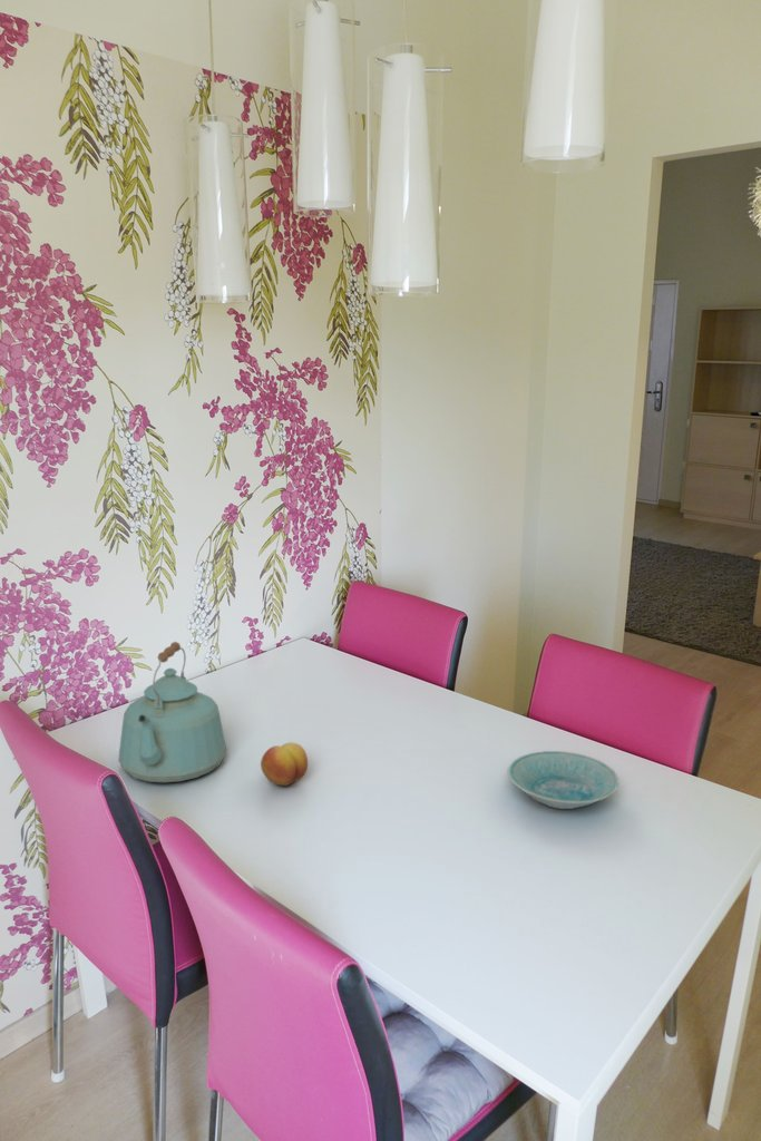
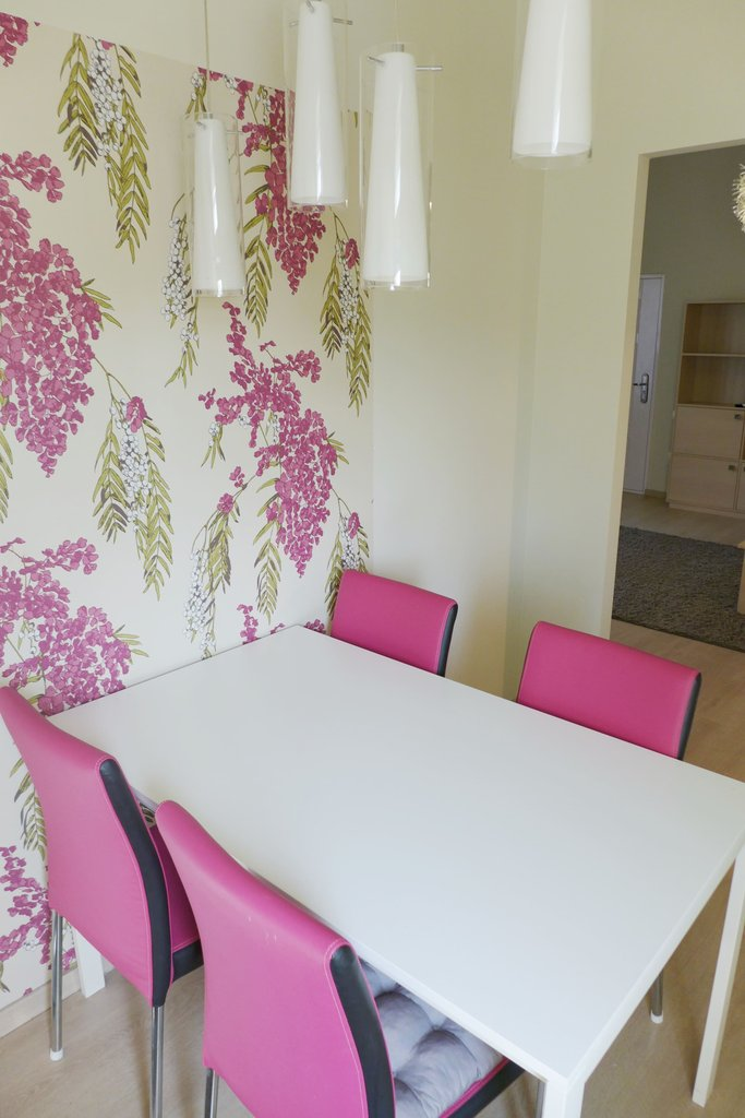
- fruit (284, 763)
- kettle (167, 710)
- bowl (562, 784)
